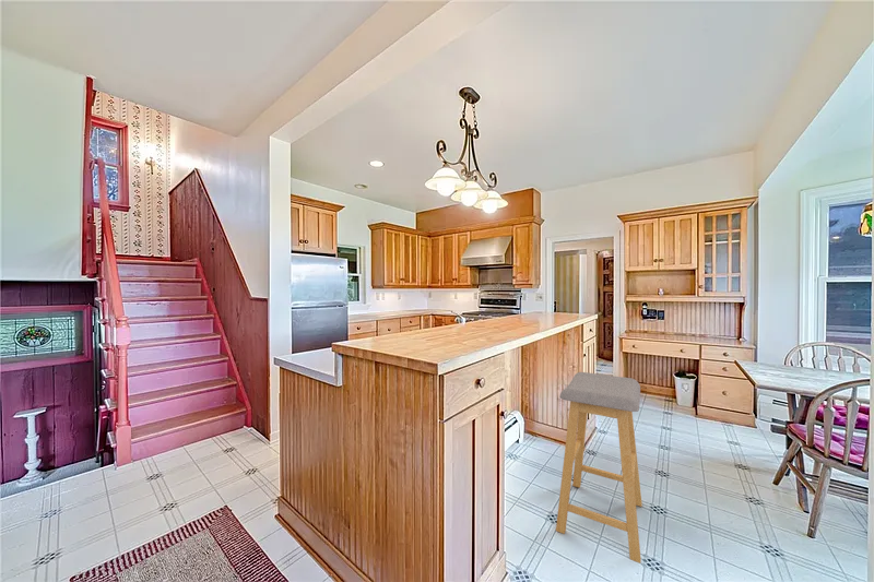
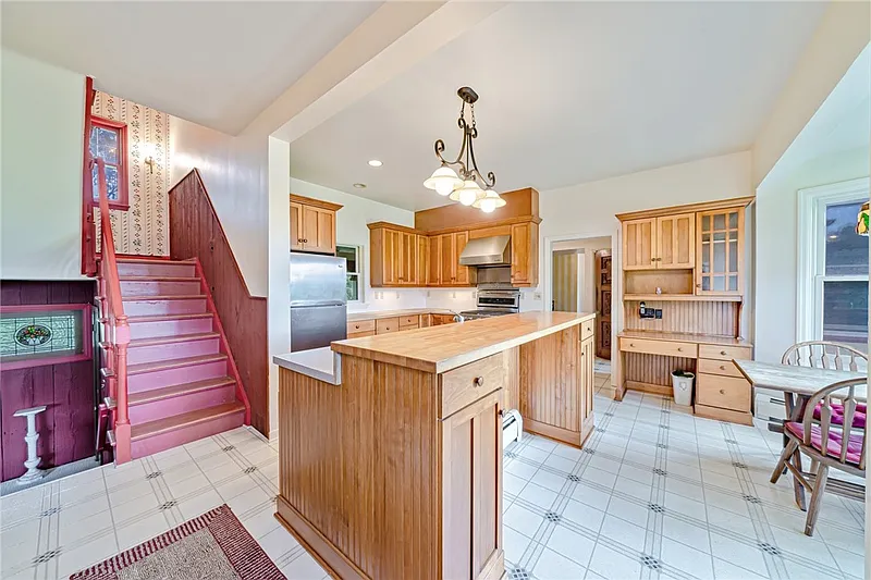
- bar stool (583, 448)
